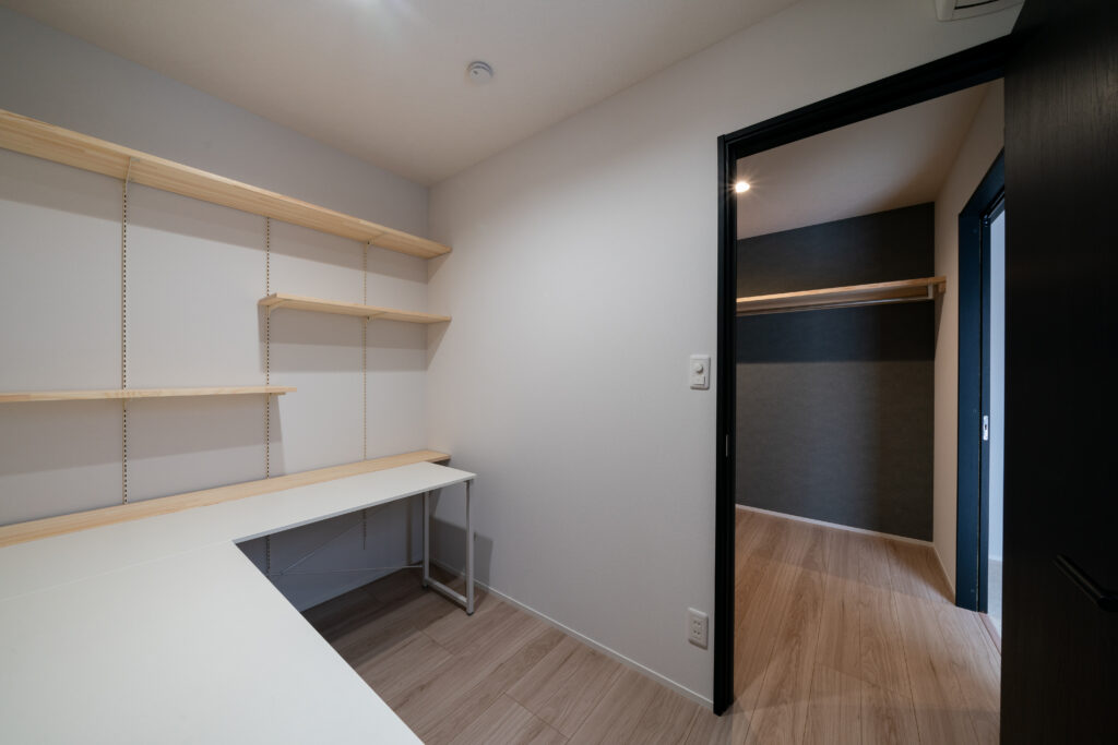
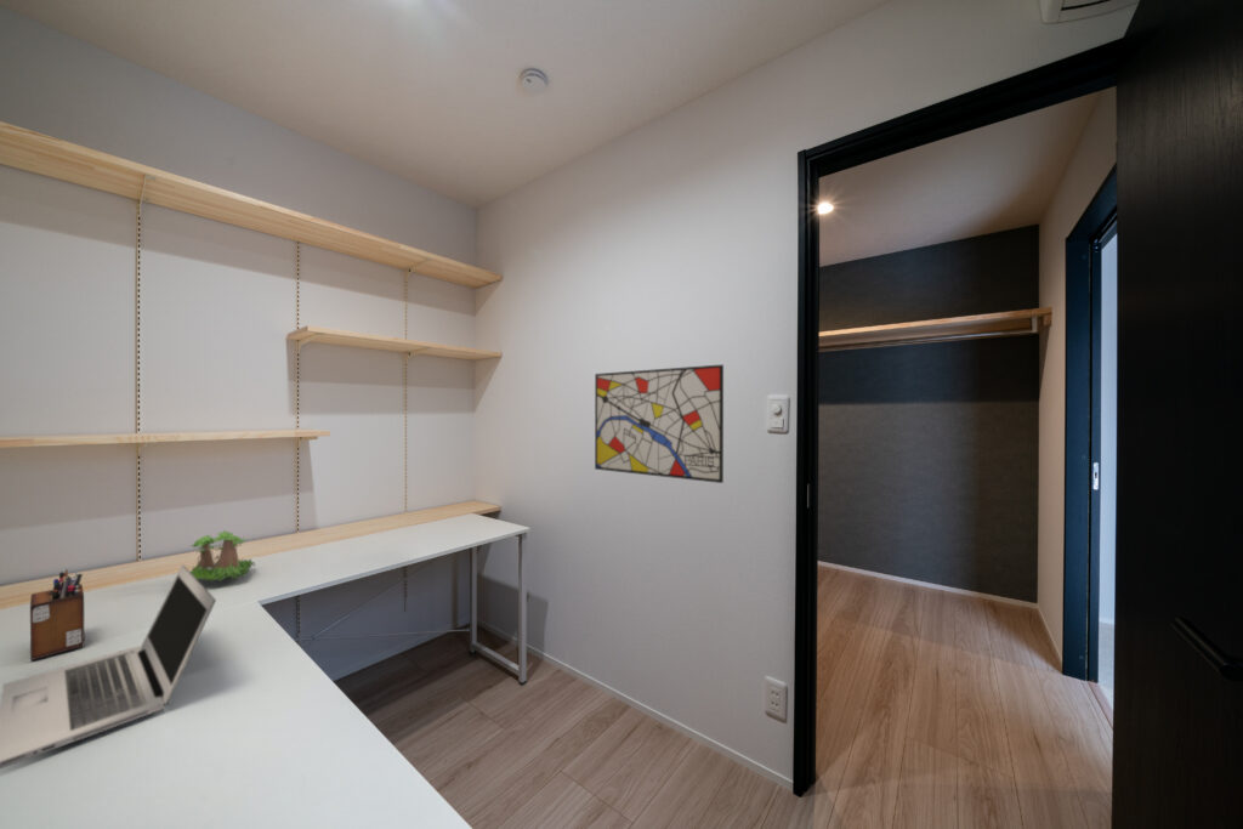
+ plant (220, 543)
+ desk organizer (57, 609)
+ laptop (112, 653)
+ wall art (652, 422)
